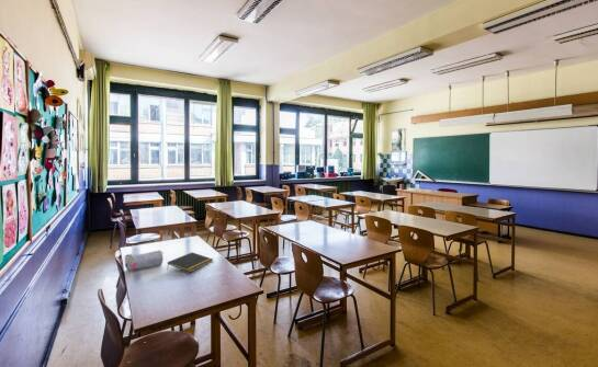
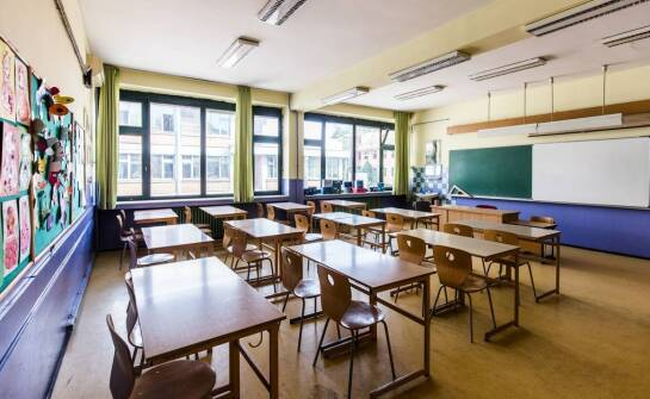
- pencil case (144, 260)
- notepad (191, 261)
